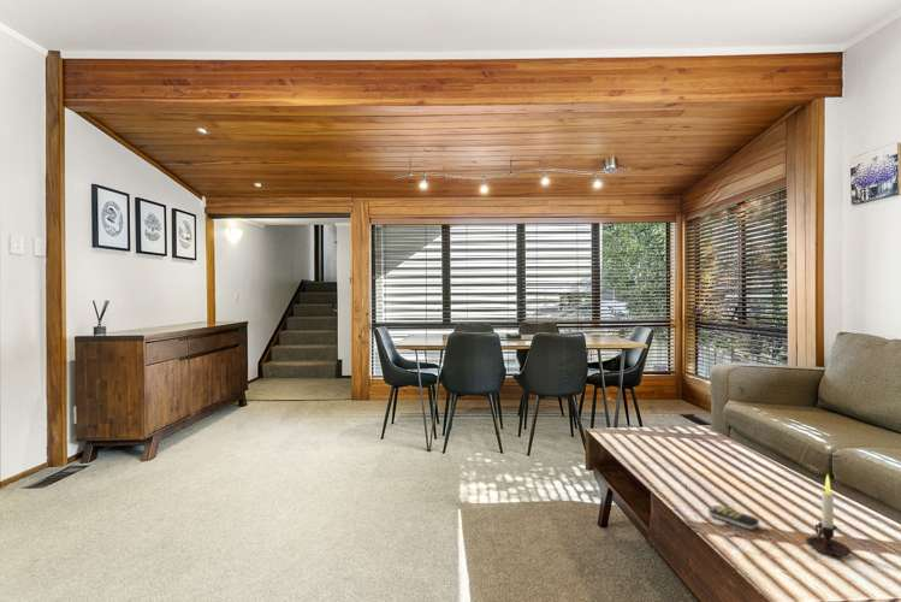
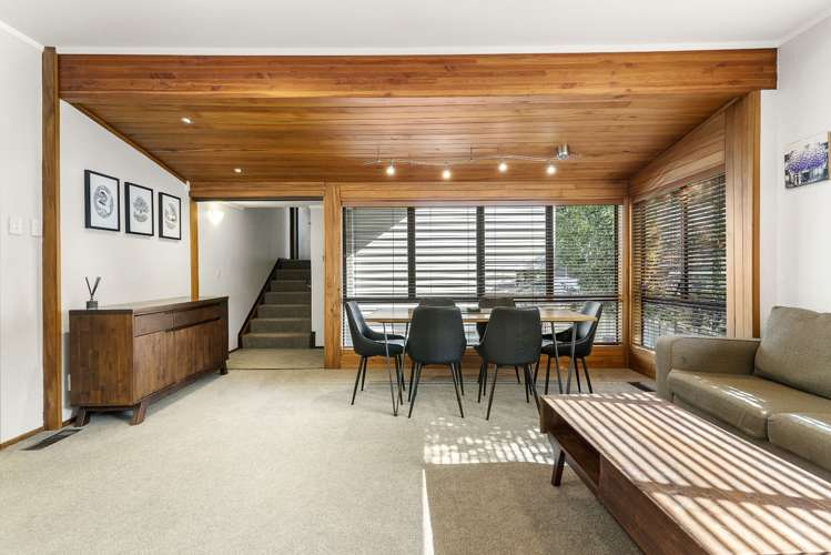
- candle (825, 509)
- remote control (733, 517)
